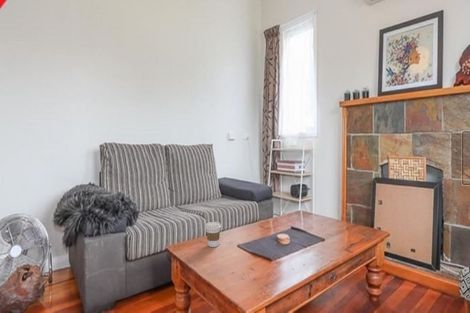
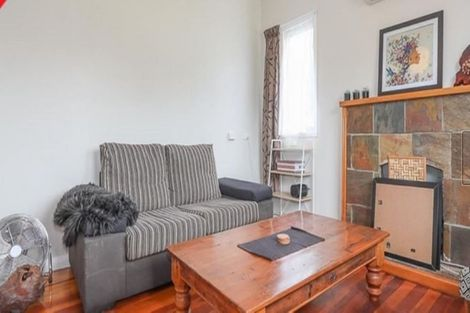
- coffee cup (213, 234)
